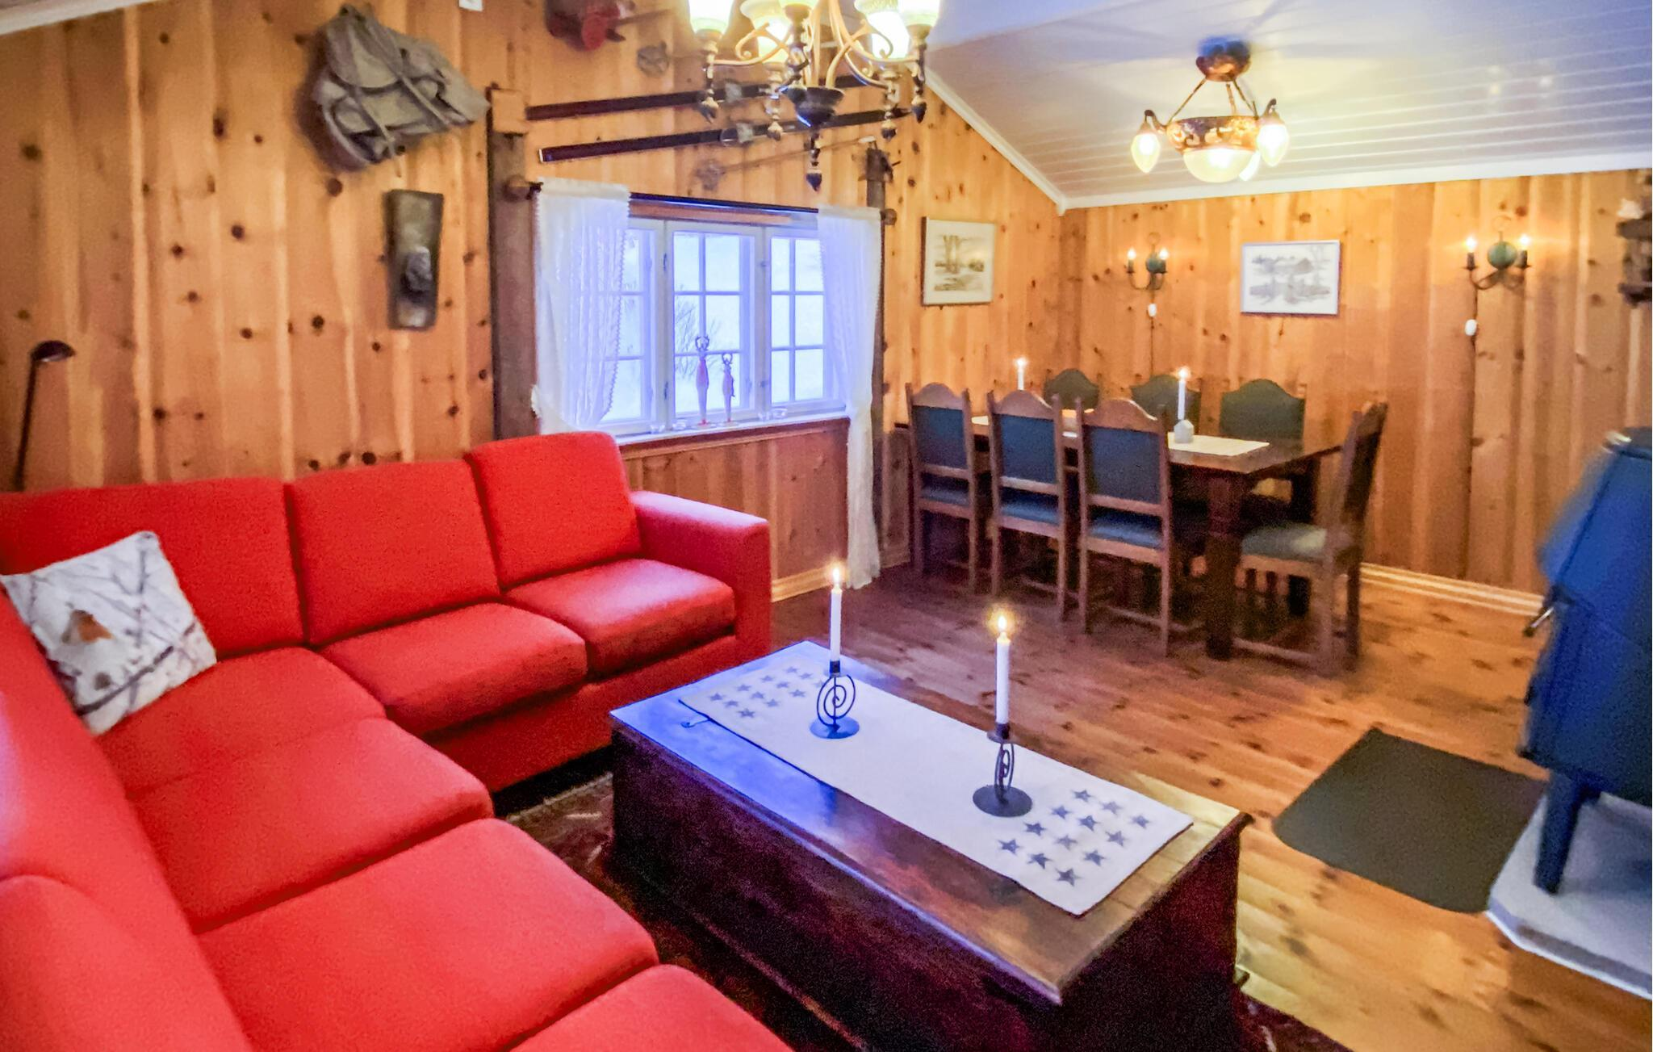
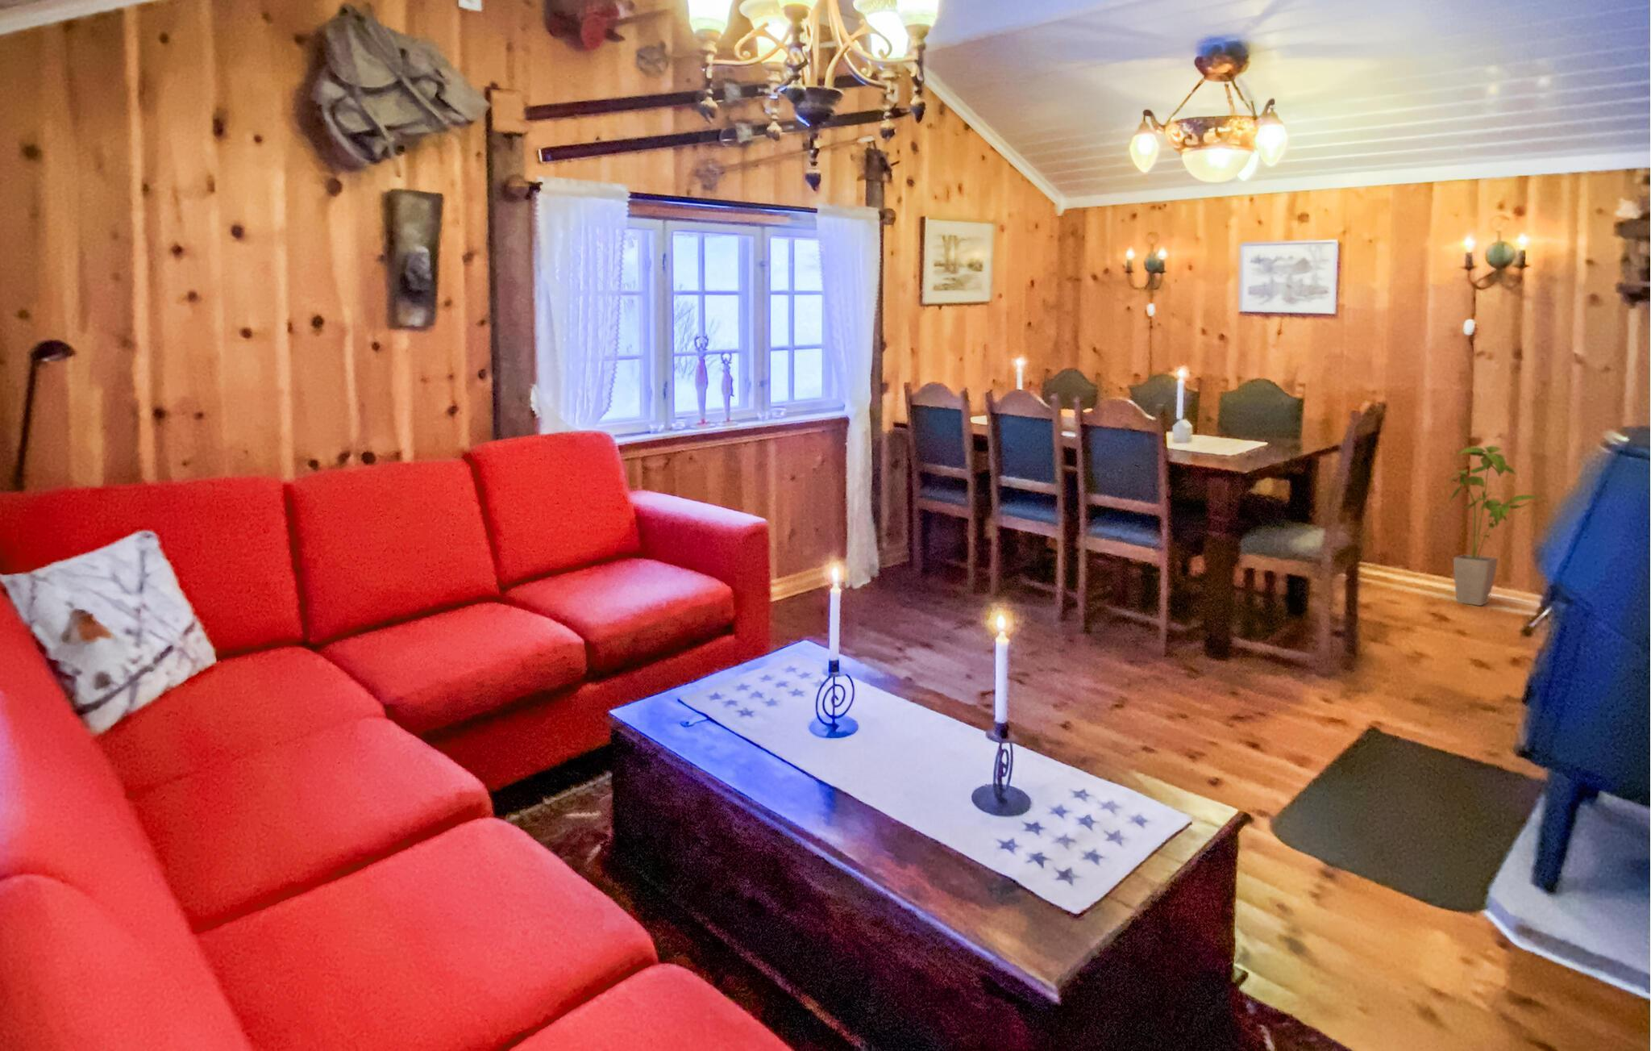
+ house plant (1489, 526)
